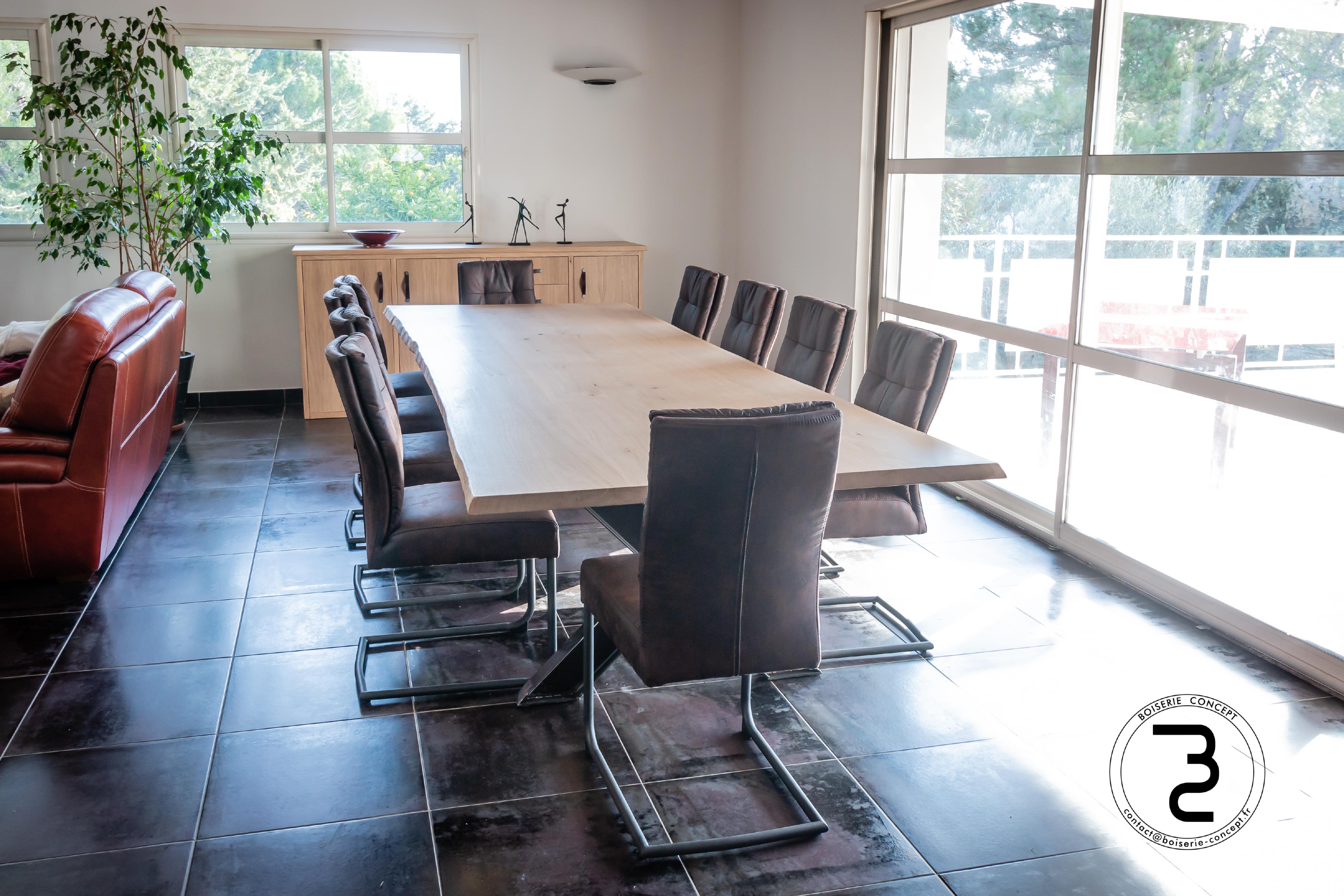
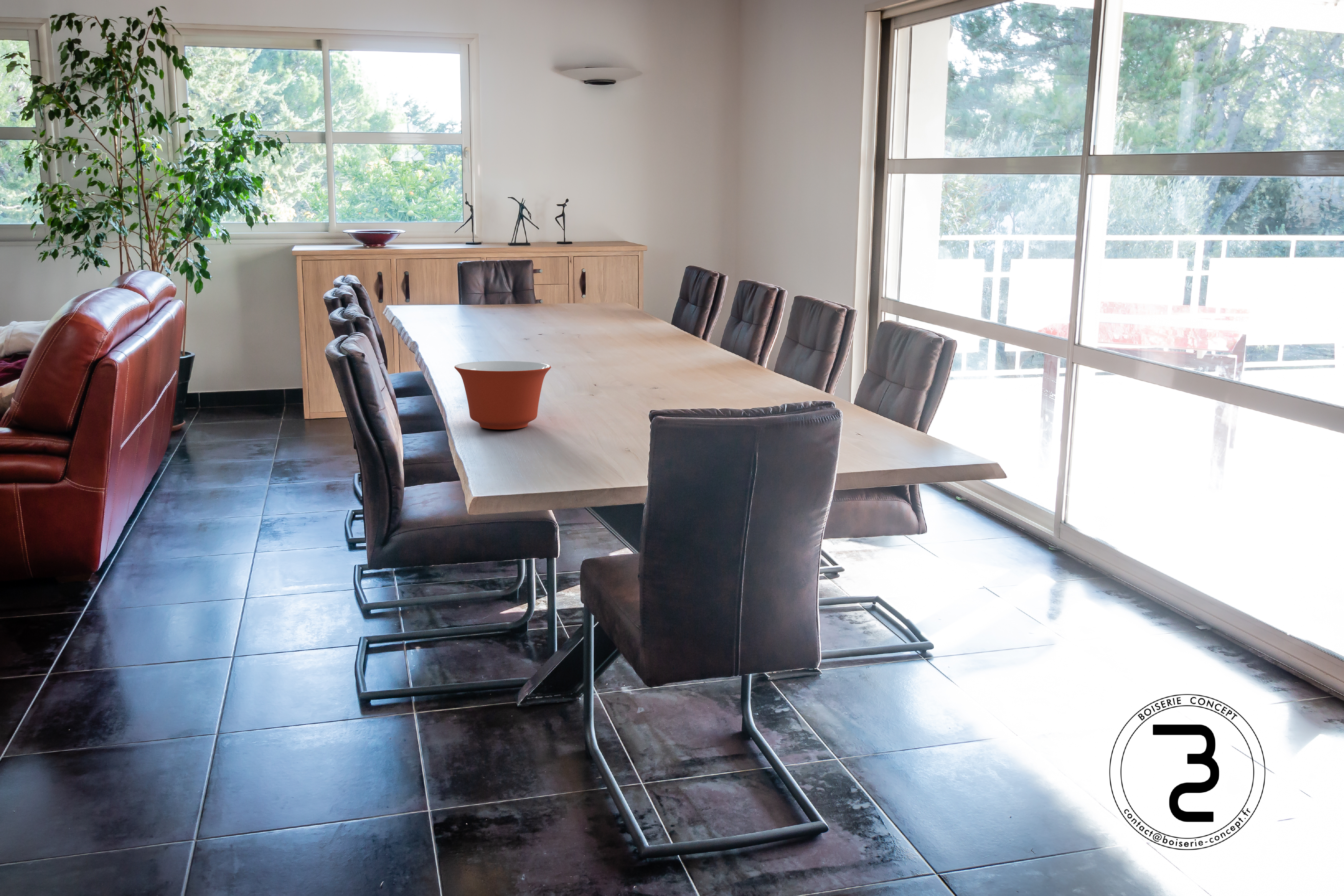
+ mixing bowl (503, 396)
